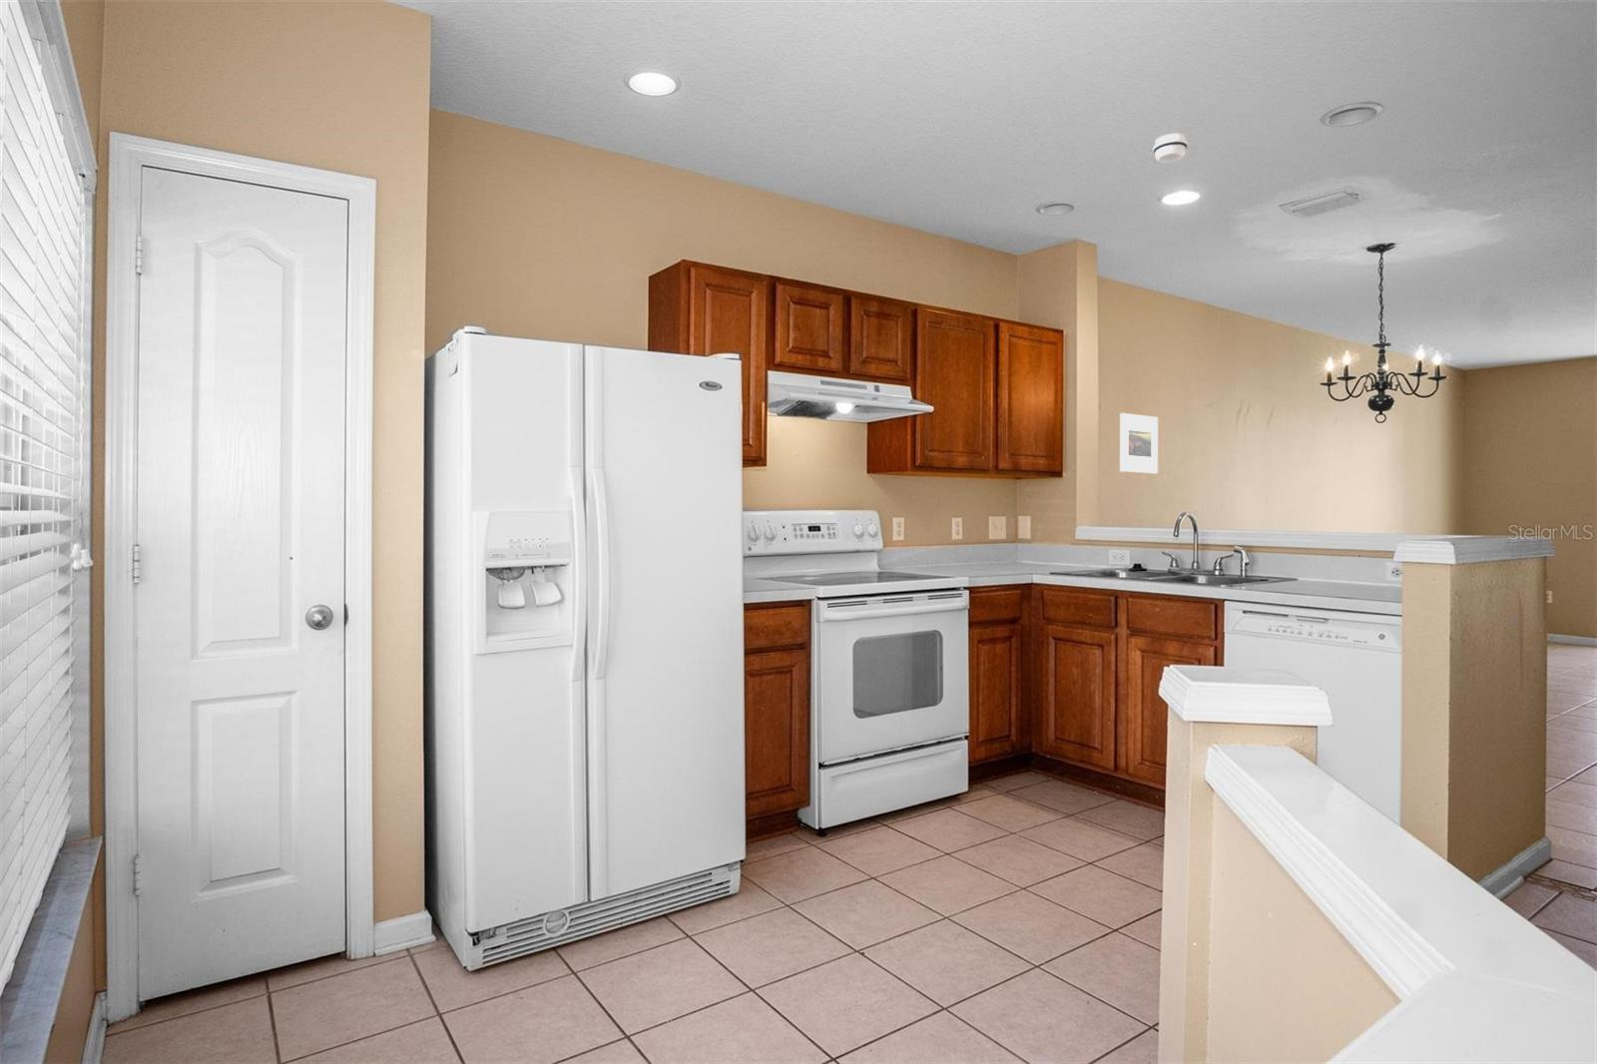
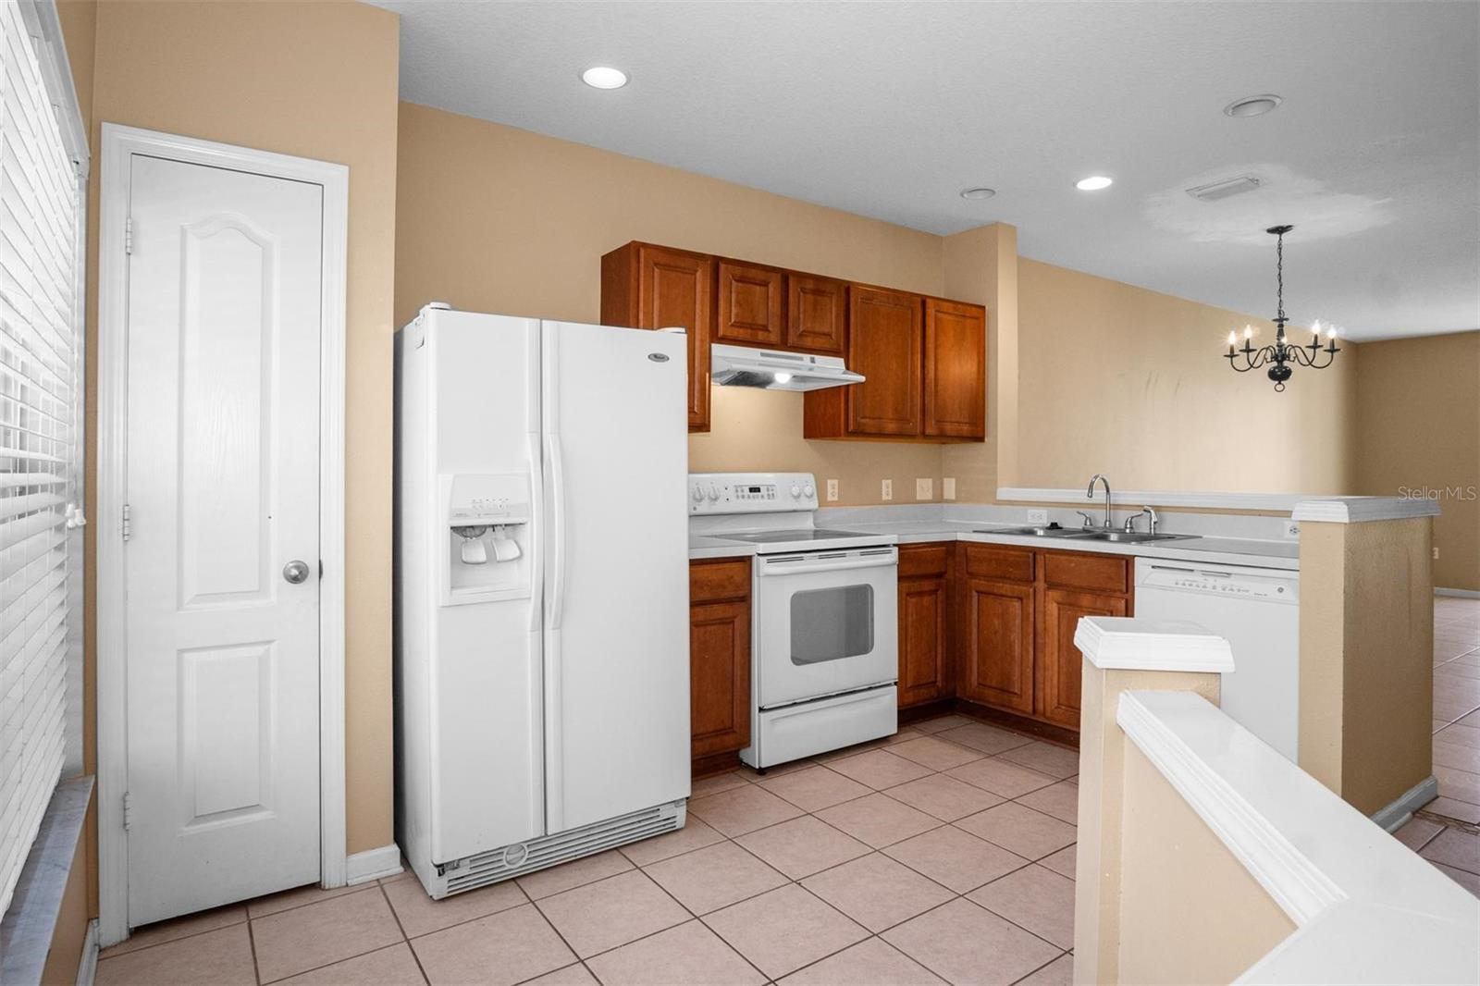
- smoke detector (1170, 147)
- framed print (1139, 443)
